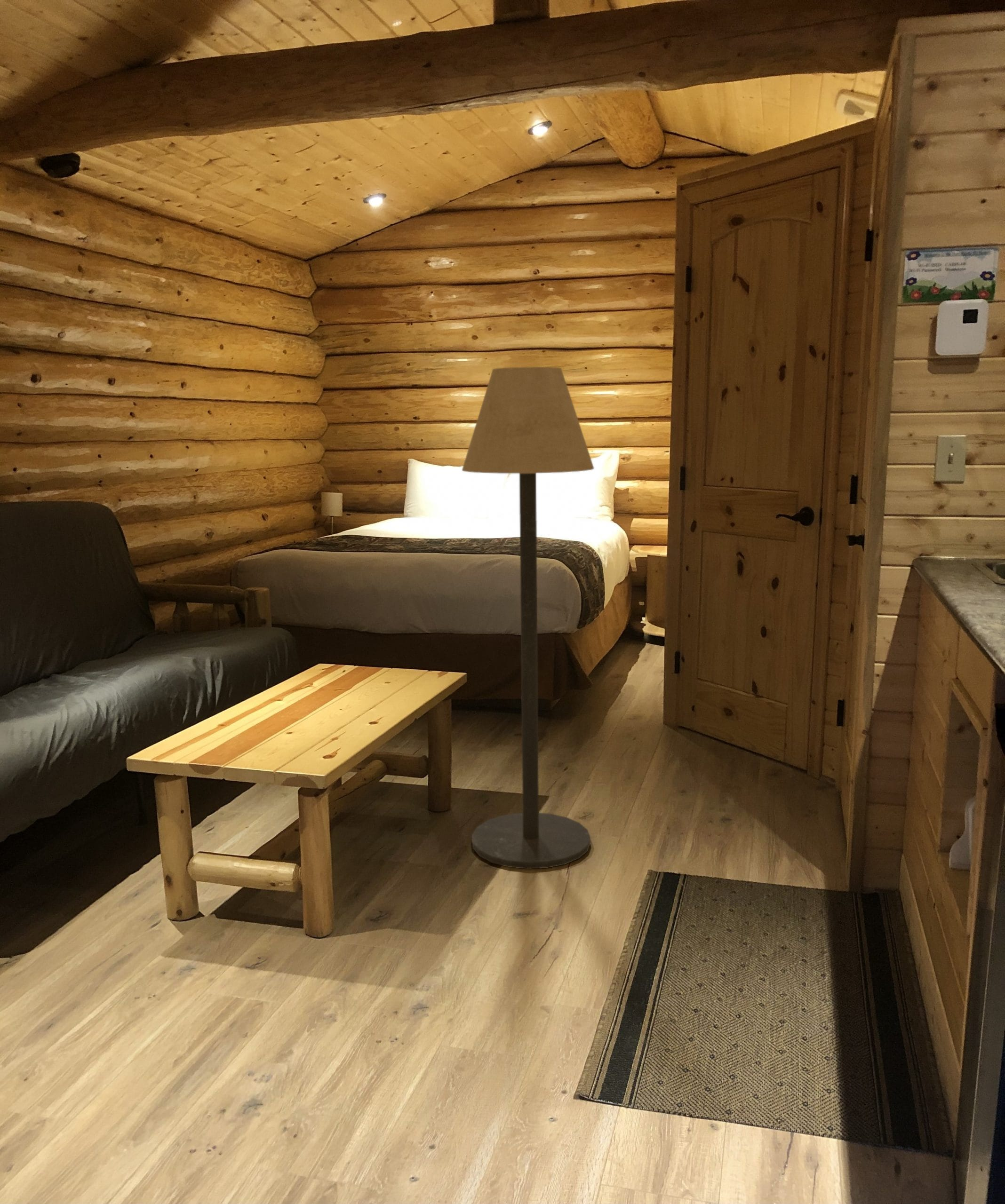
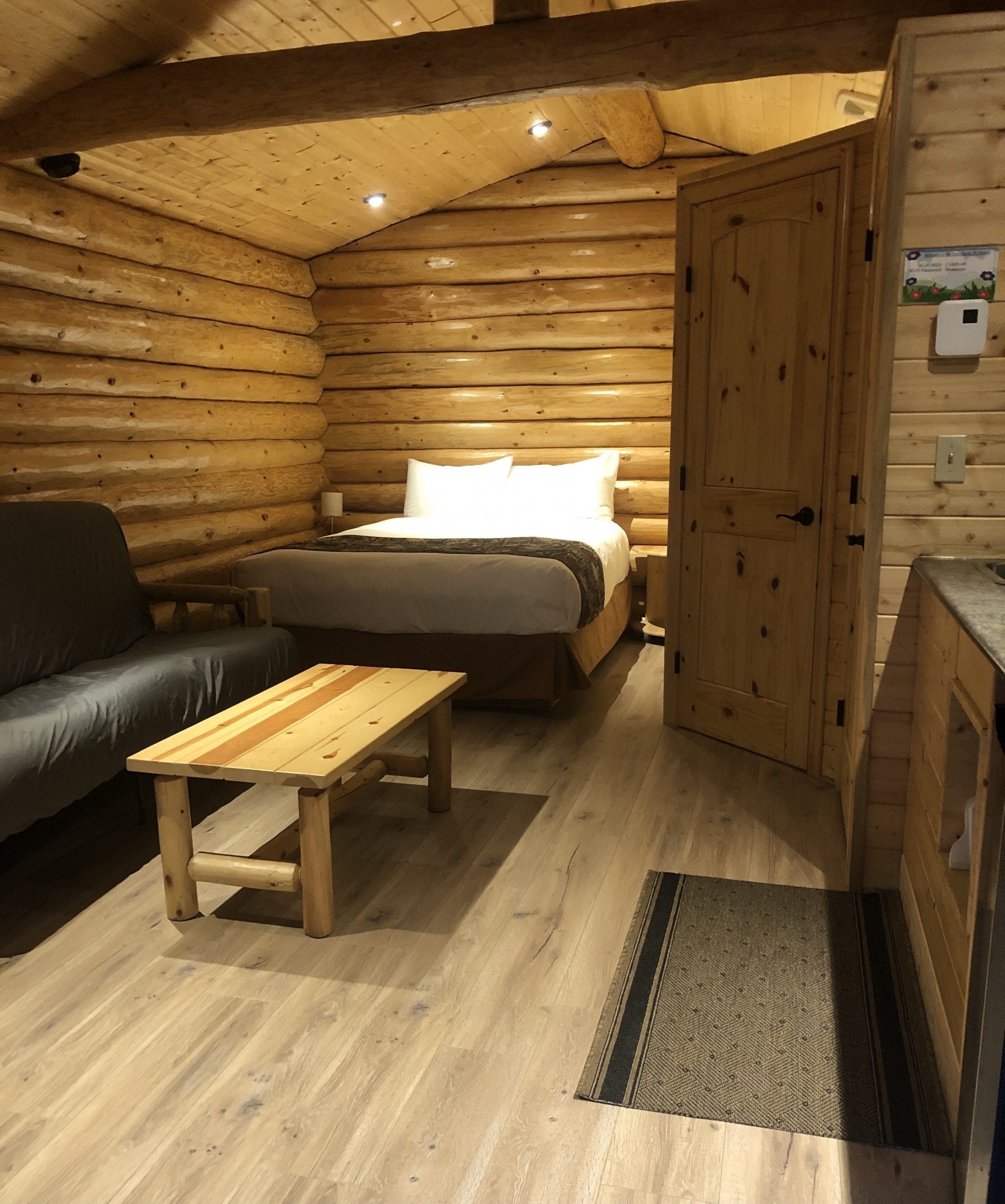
- floor lamp (529, 616)
